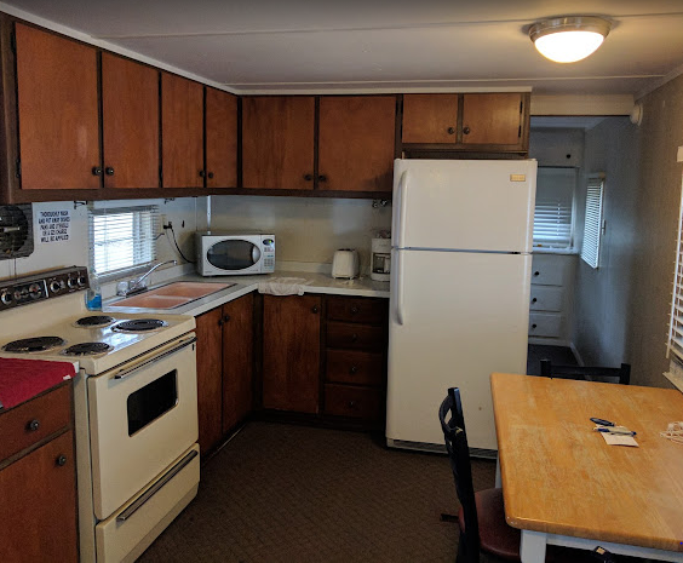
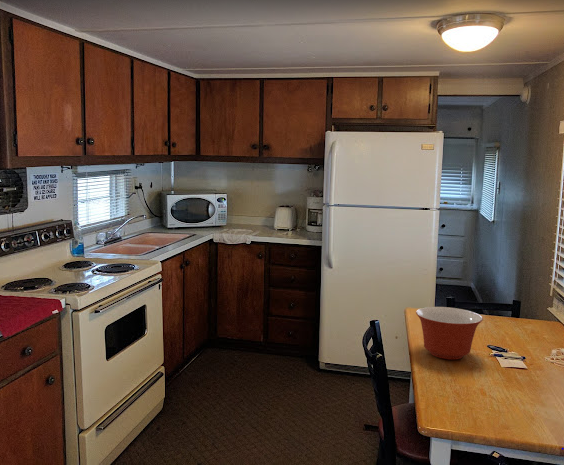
+ mixing bowl (447, 334)
